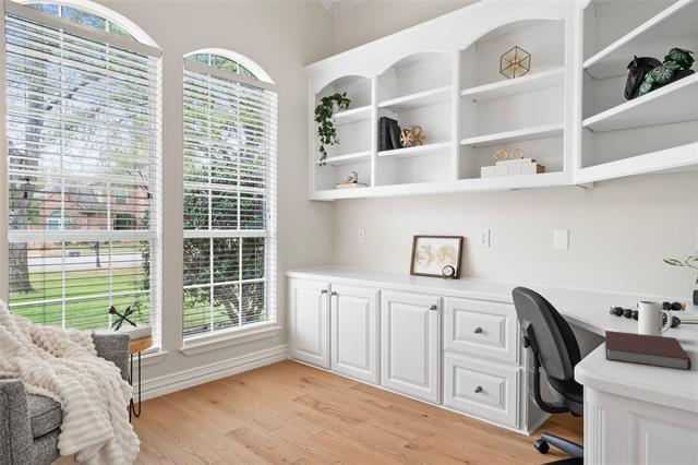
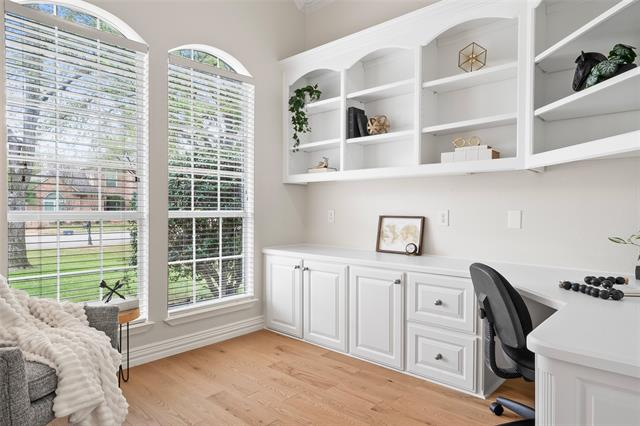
- mug (654, 321)
- notebook (642, 348)
